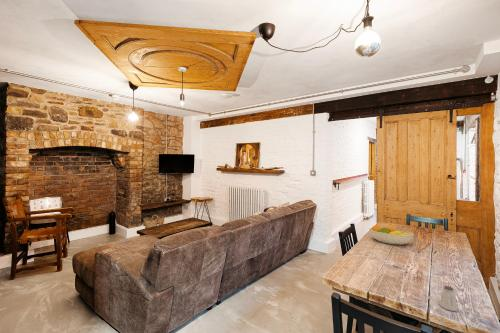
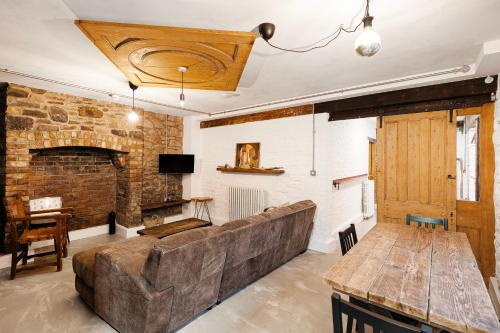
- fruit bowl (390, 233)
- saltshaker (448, 297)
